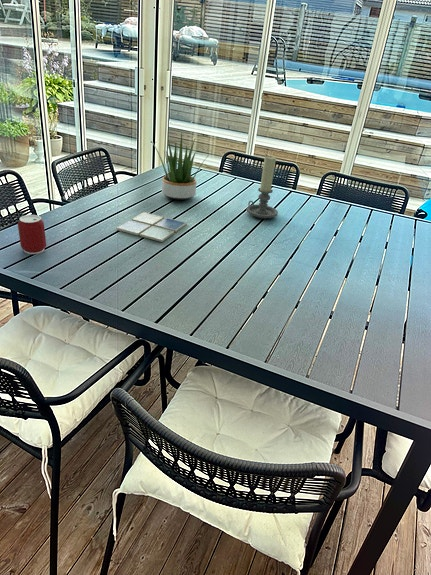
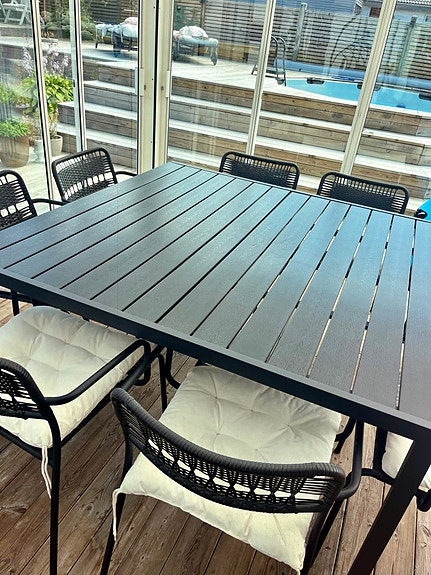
- potted plant (180, 167)
- candle holder (263, 185)
- drink coaster (152, 226)
- can (32, 234)
